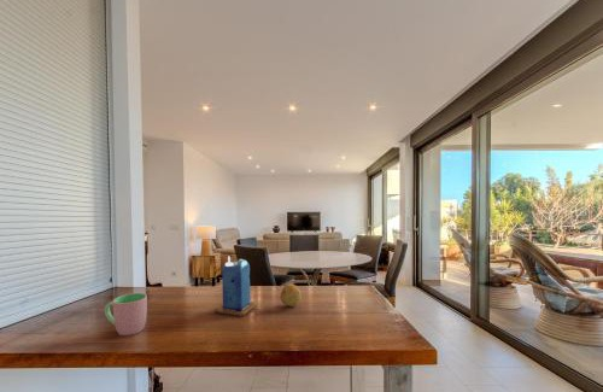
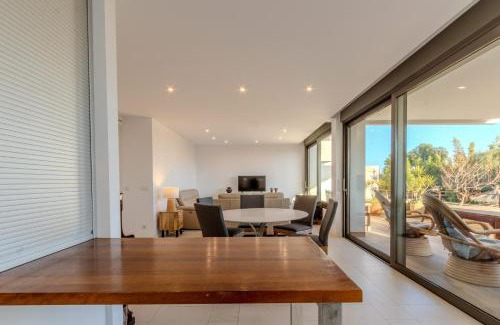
- candle (236, 282)
- cup (125, 314)
- fruit (291, 294)
